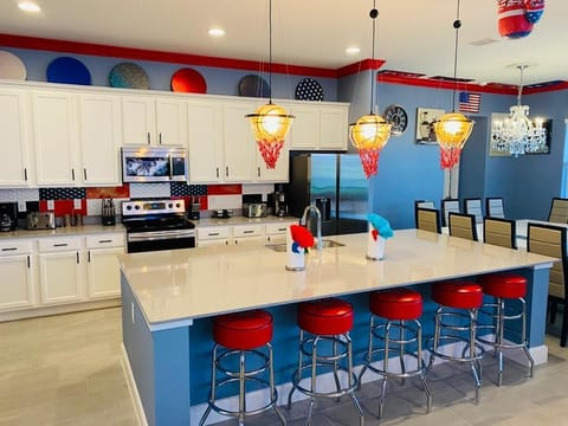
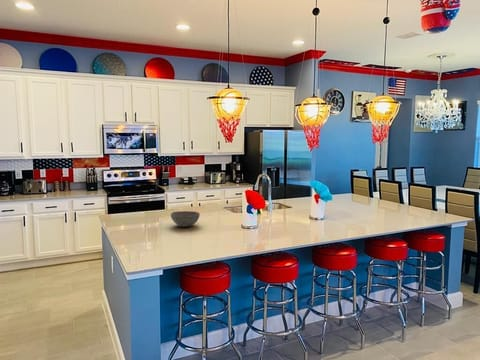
+ bowl (185, 219)
